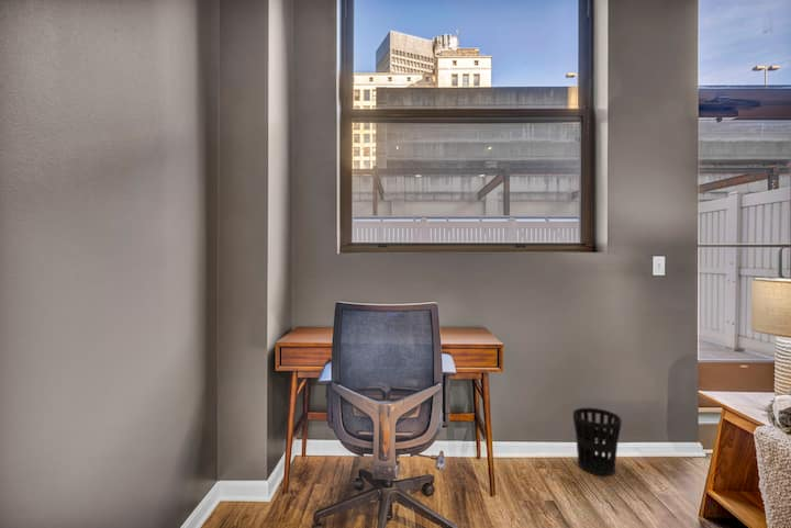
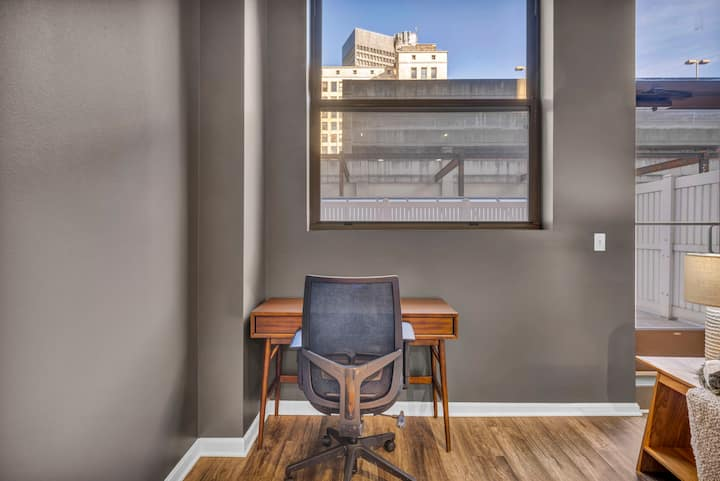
- wastebasket (594, 440)
